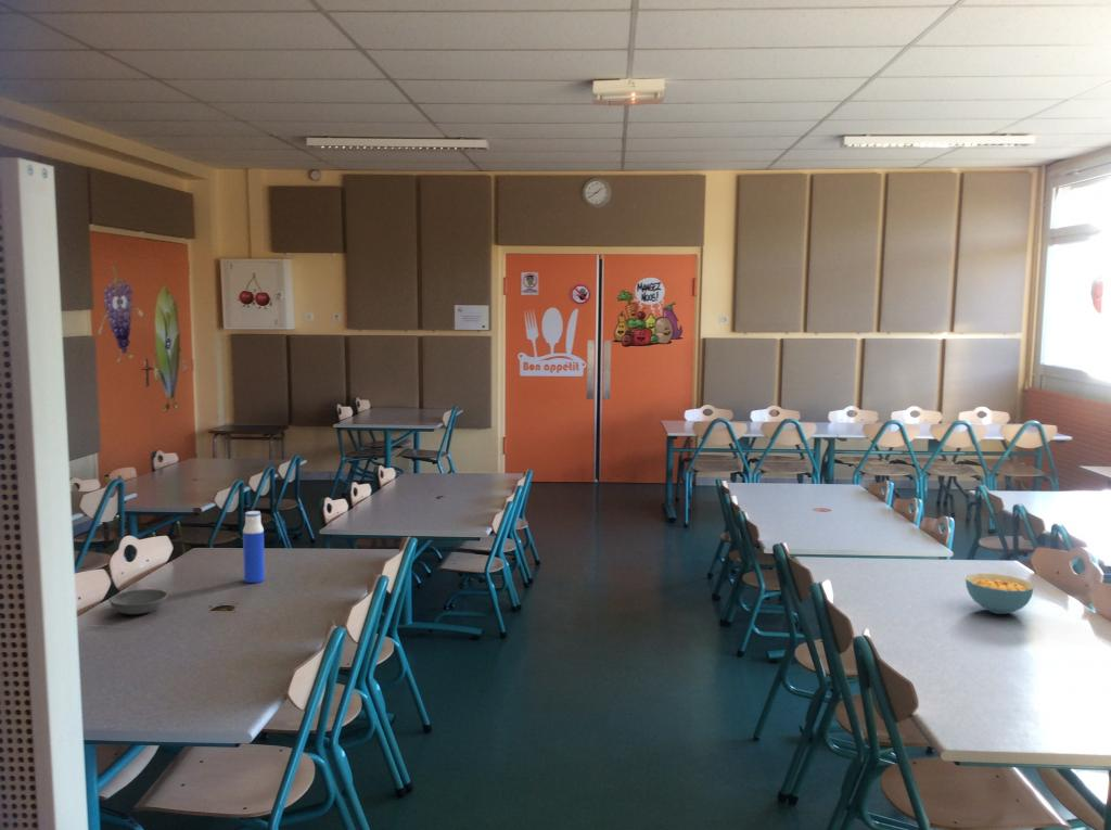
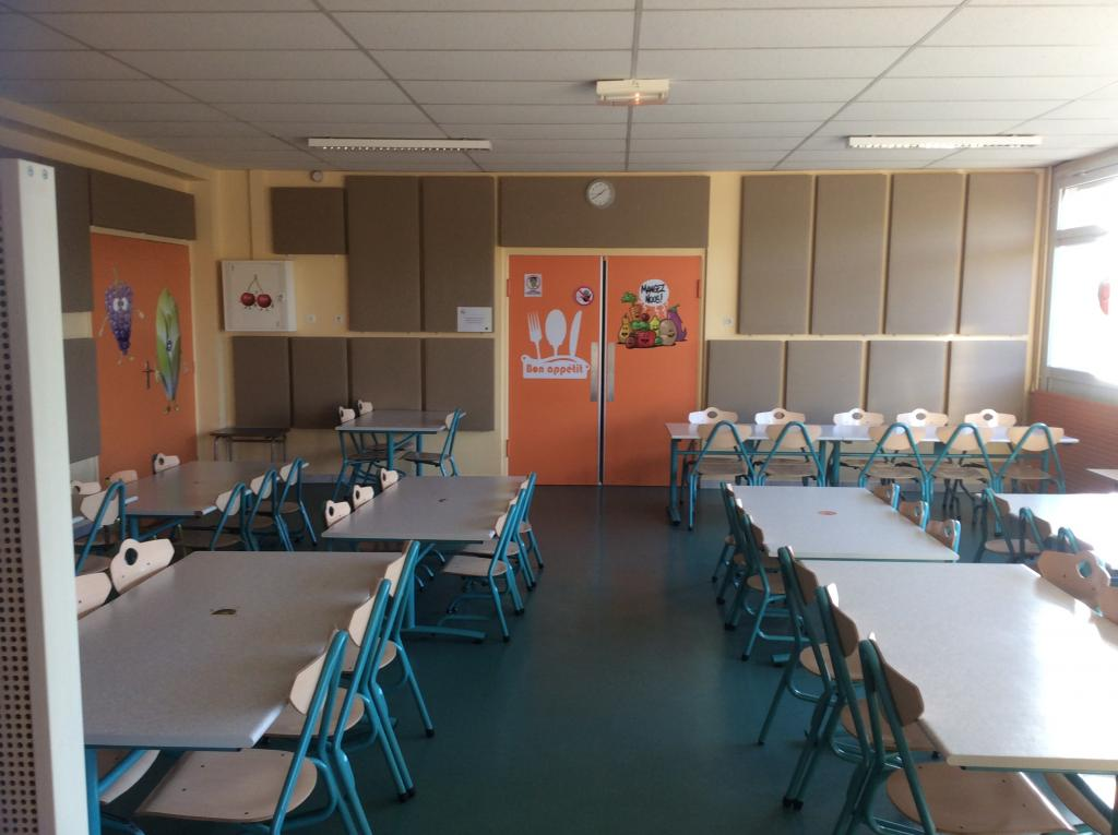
- cereal bowl (998, 596)
- water bottle (253, 546)
- bowl (139, 603)
